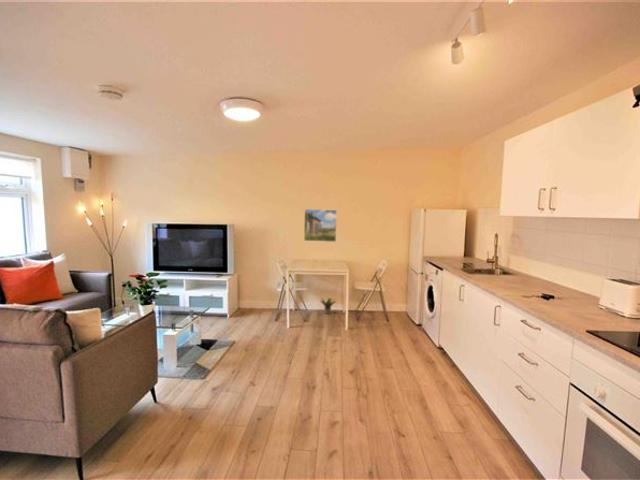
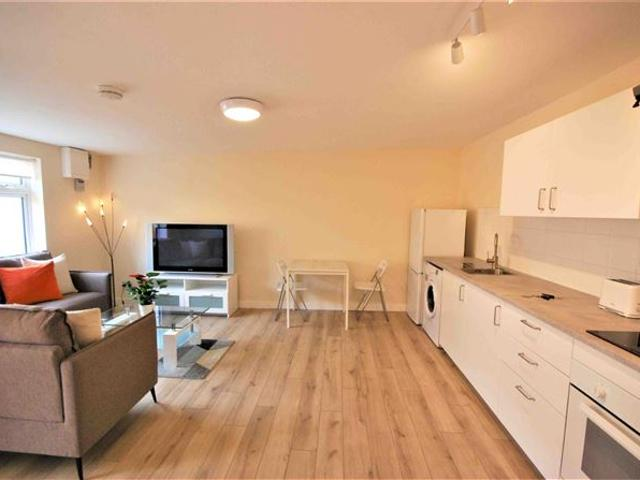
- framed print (320, 225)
- potted plant (327, 305)
